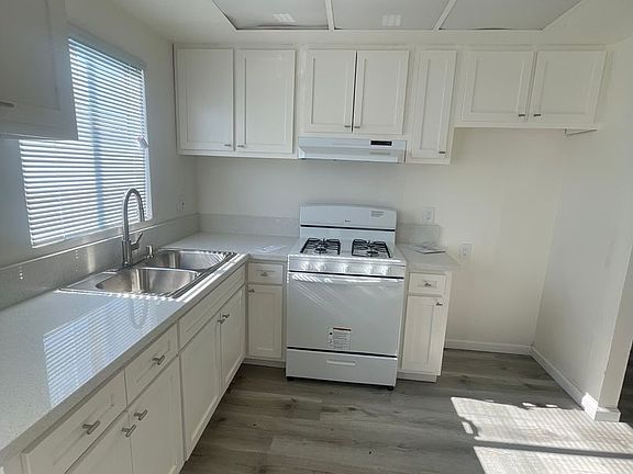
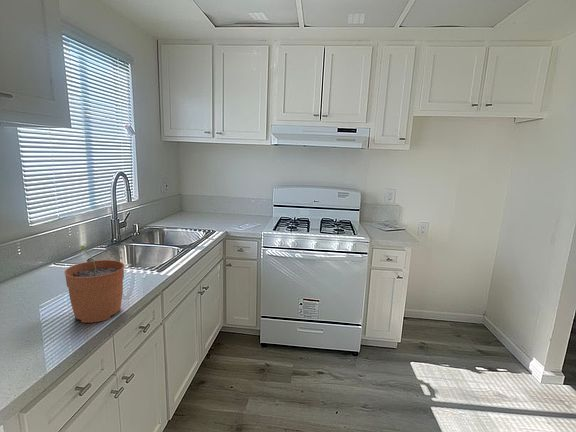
+ plant pot (96, 279)
